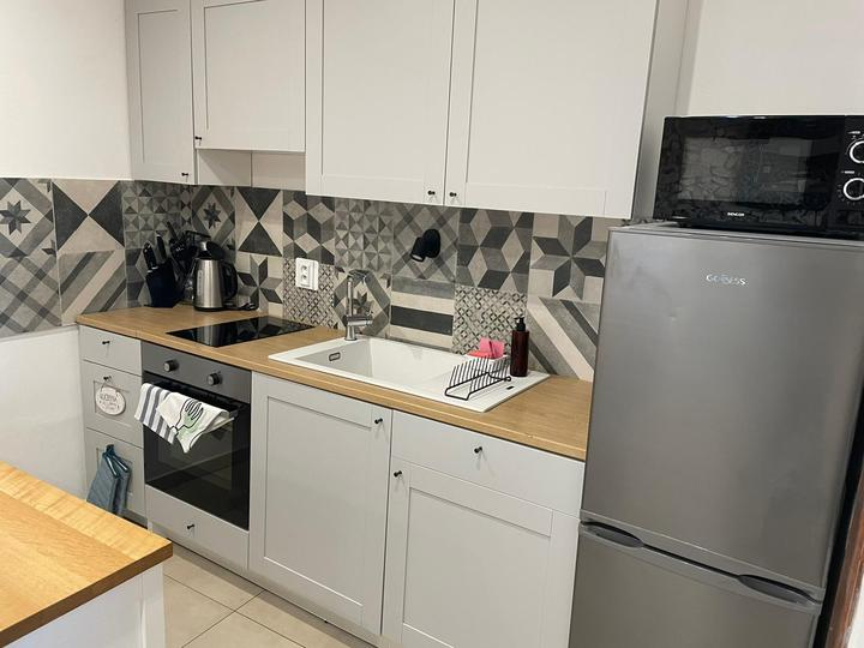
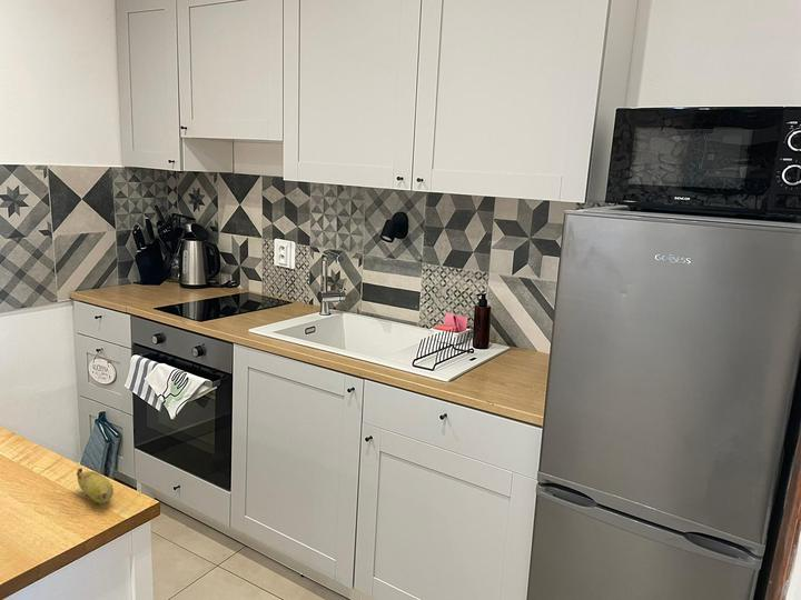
+ banana (97, 488)
